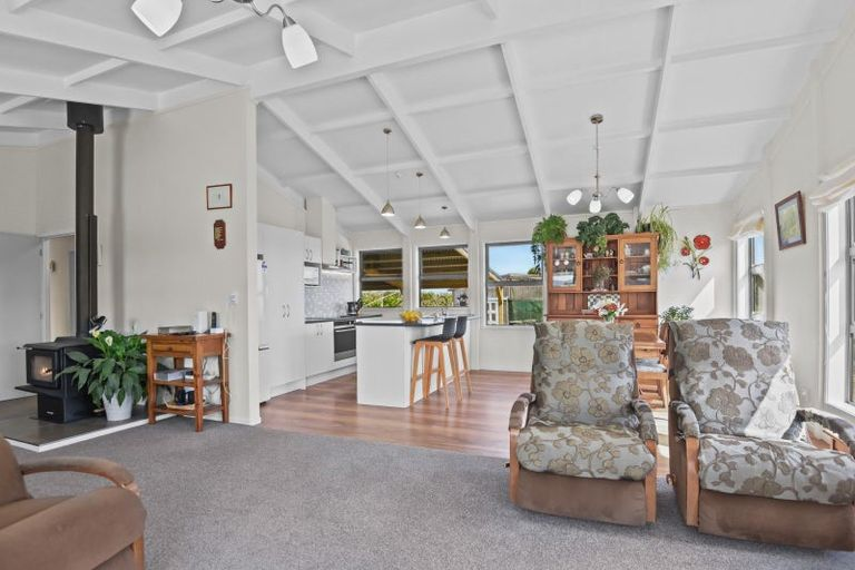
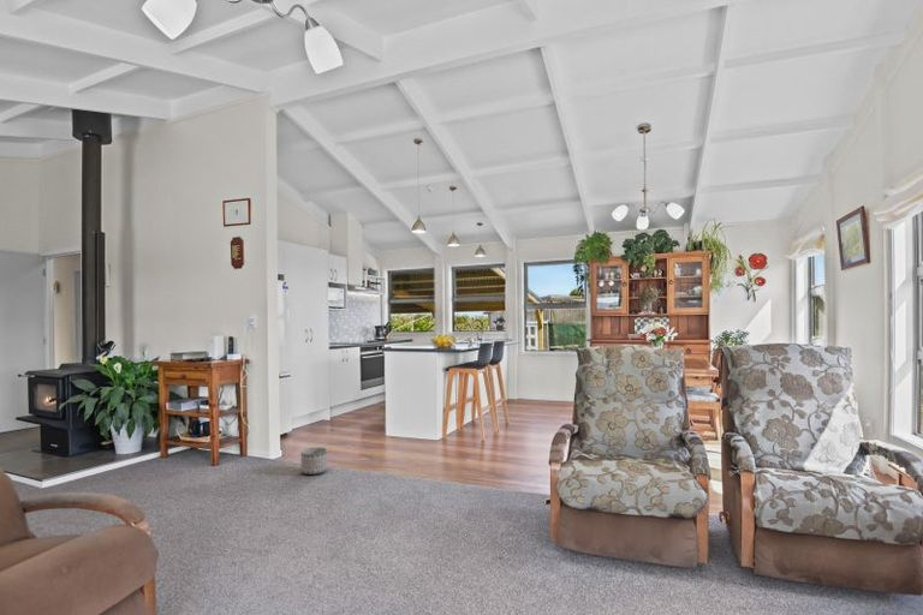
+ planter (314, 461)
